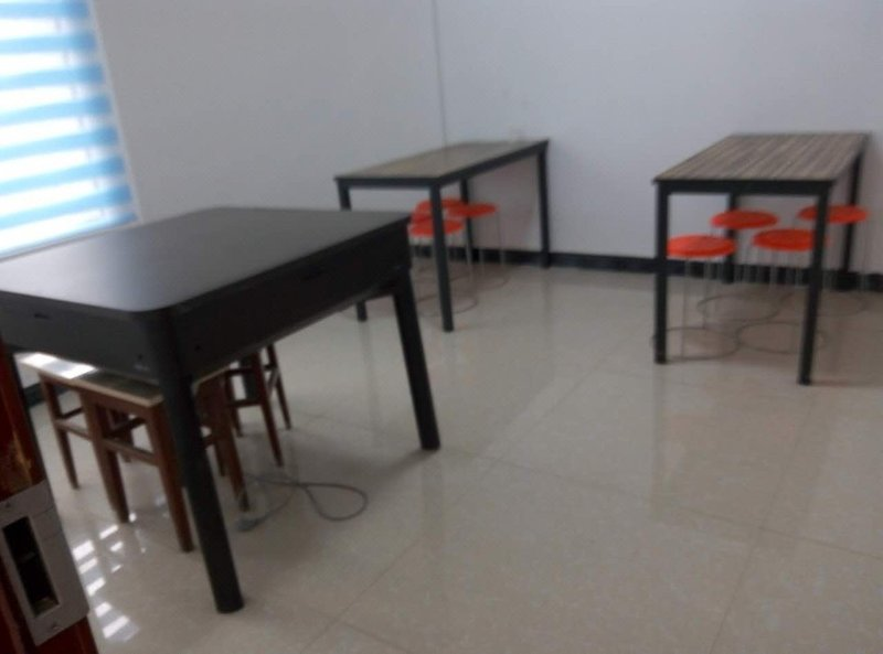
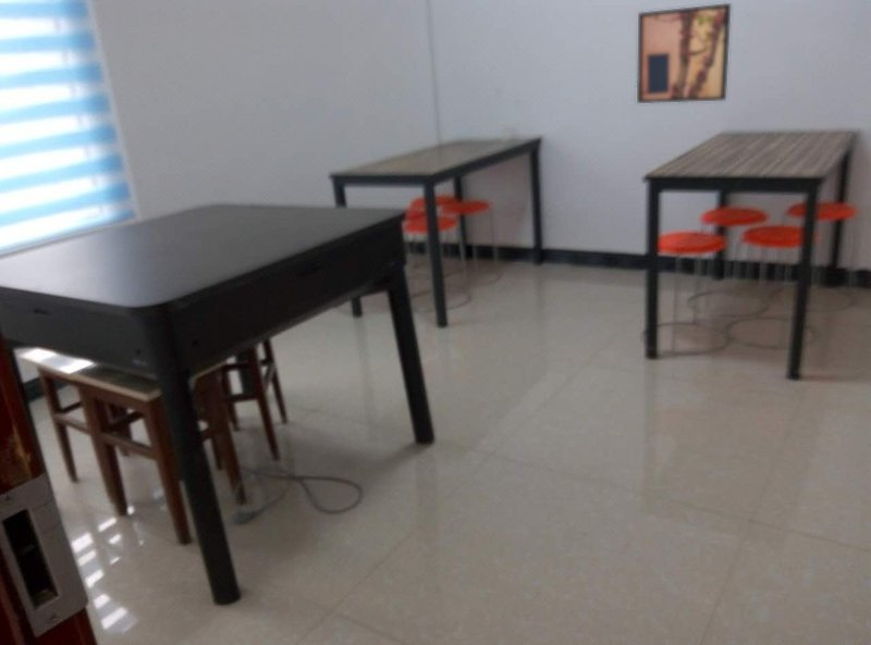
+ wall art (682, 55)
